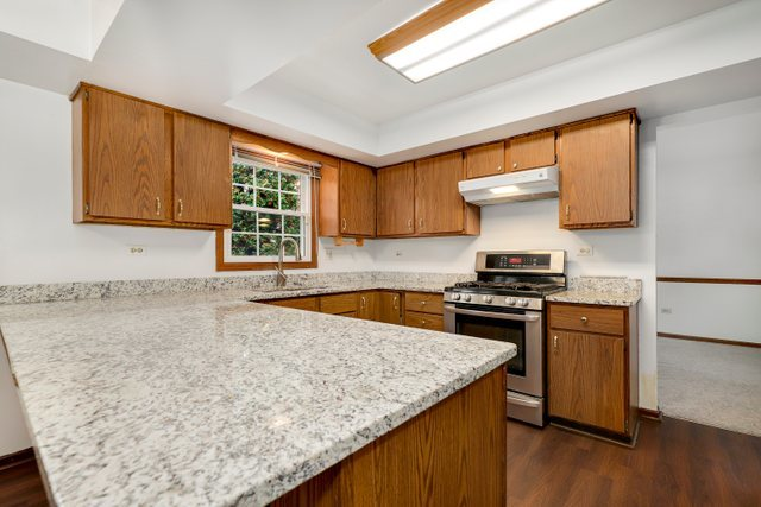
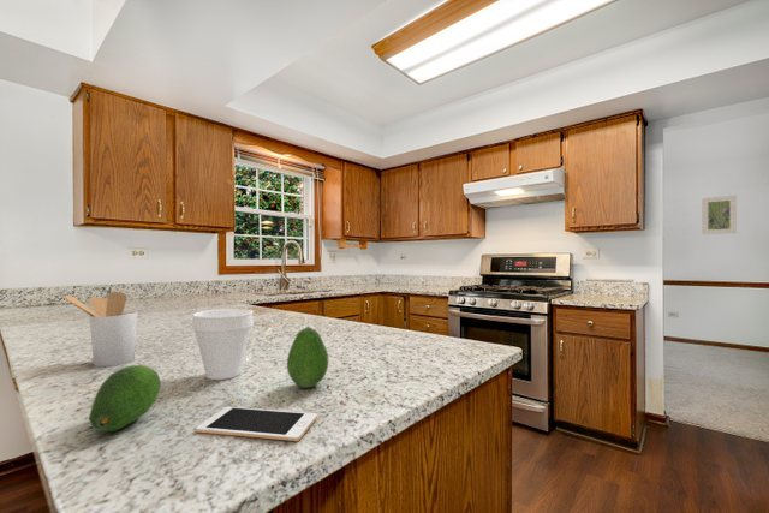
+ fruit (308, 356)
+ cup (223, 342)
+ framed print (719, 215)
+ cell phone (258, 422)
+ utensil holder (101, 327)
+ fruit (125, 394)
